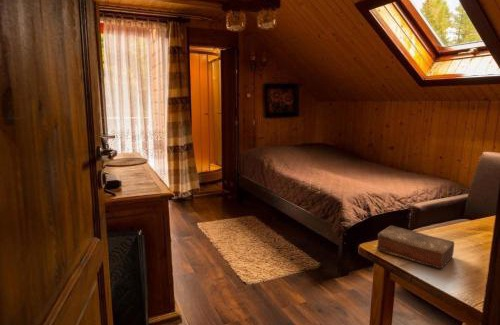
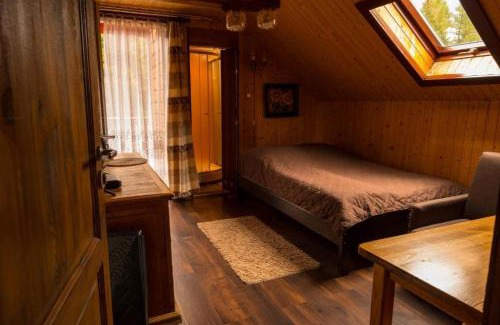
- book (414, 244)
